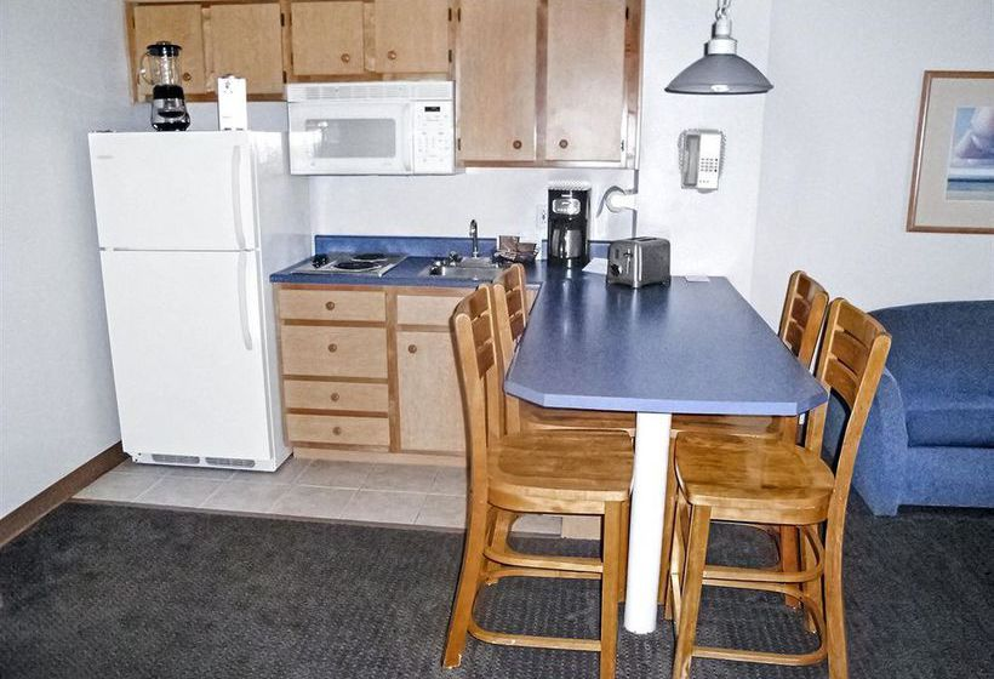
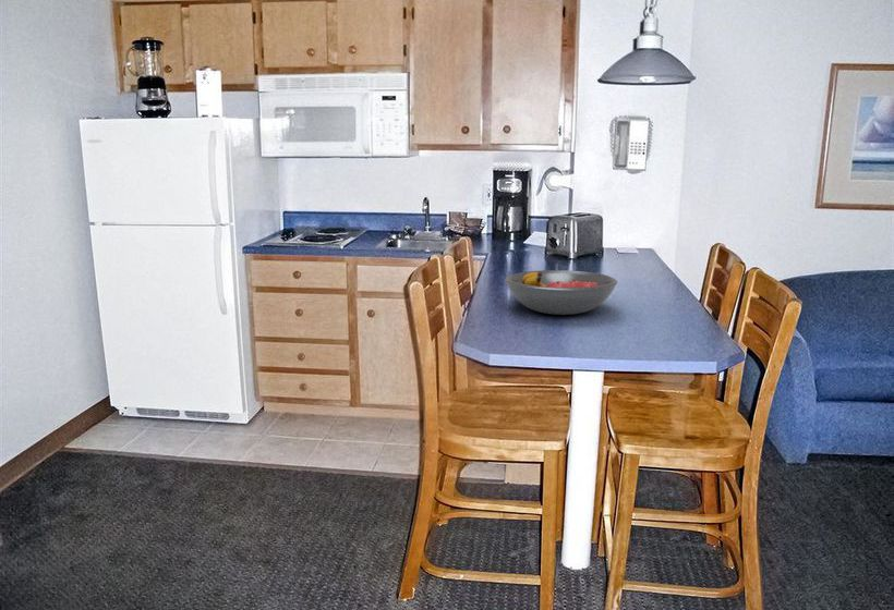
+ fruit bowl (560, 290)
